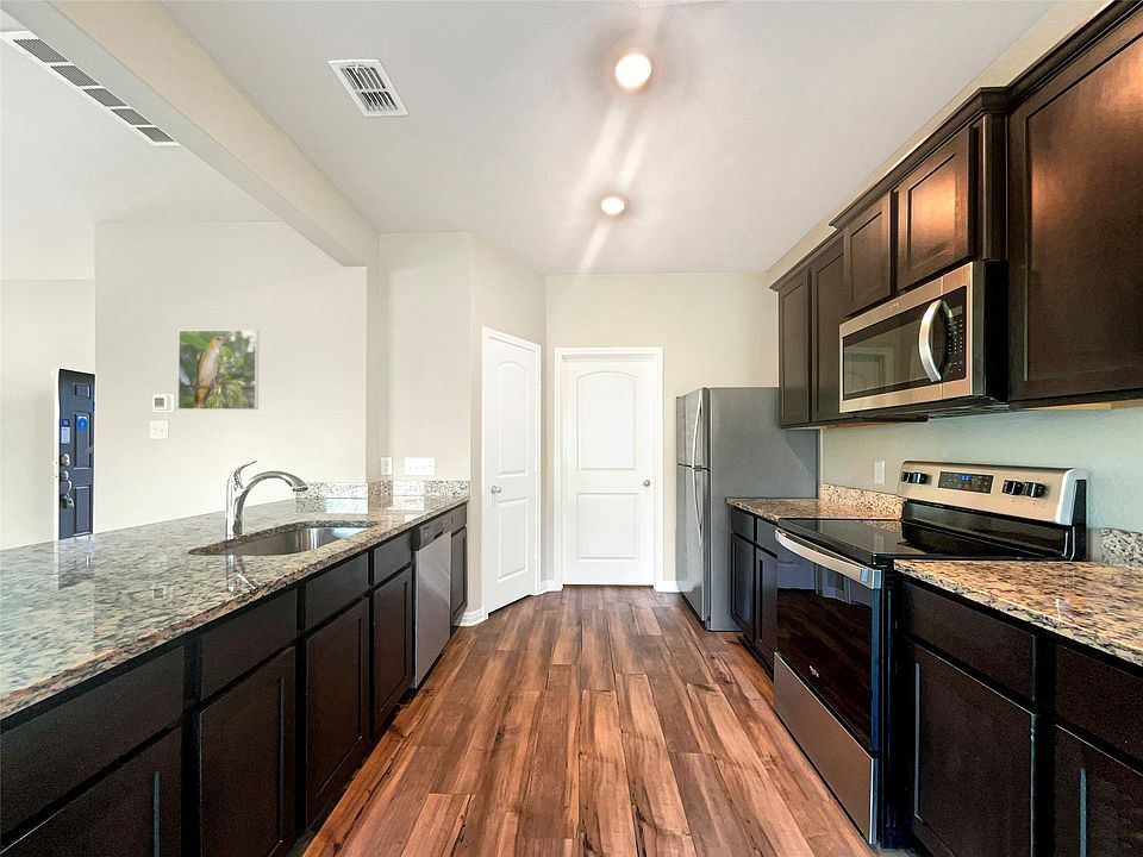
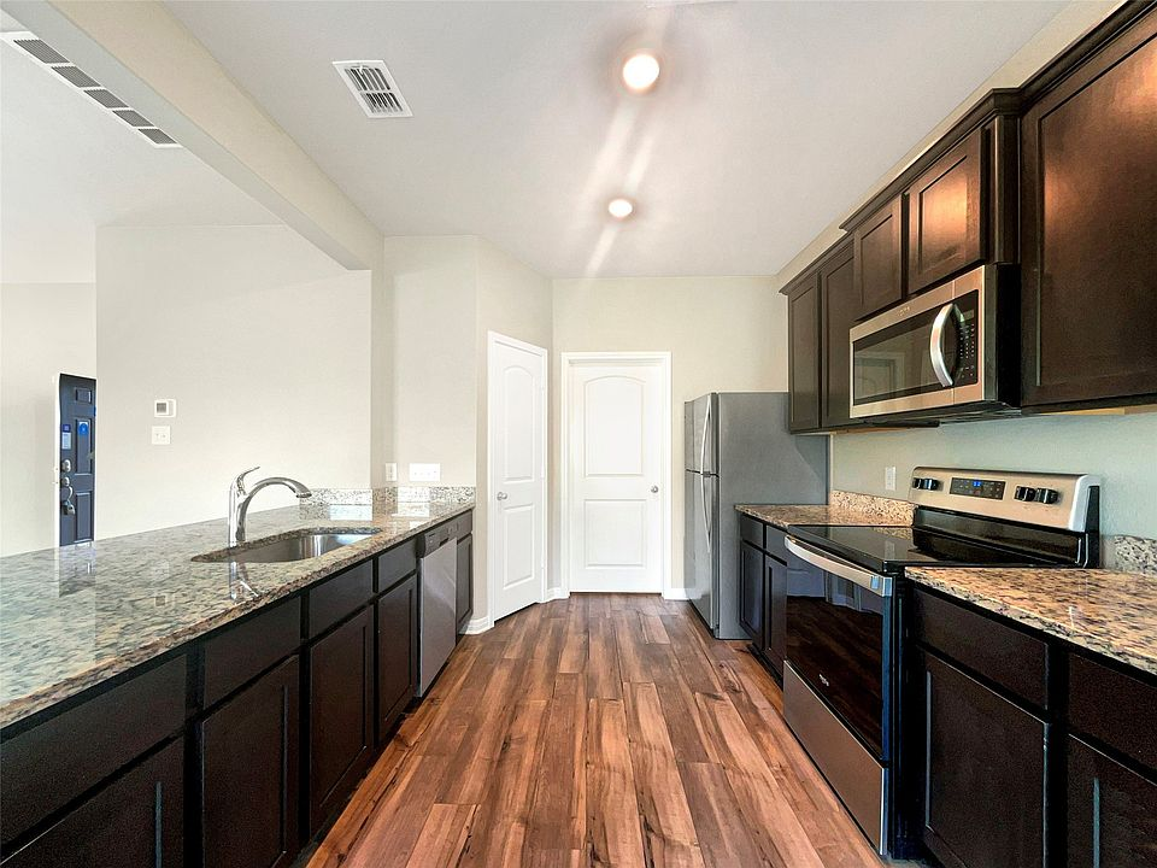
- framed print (218, 369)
